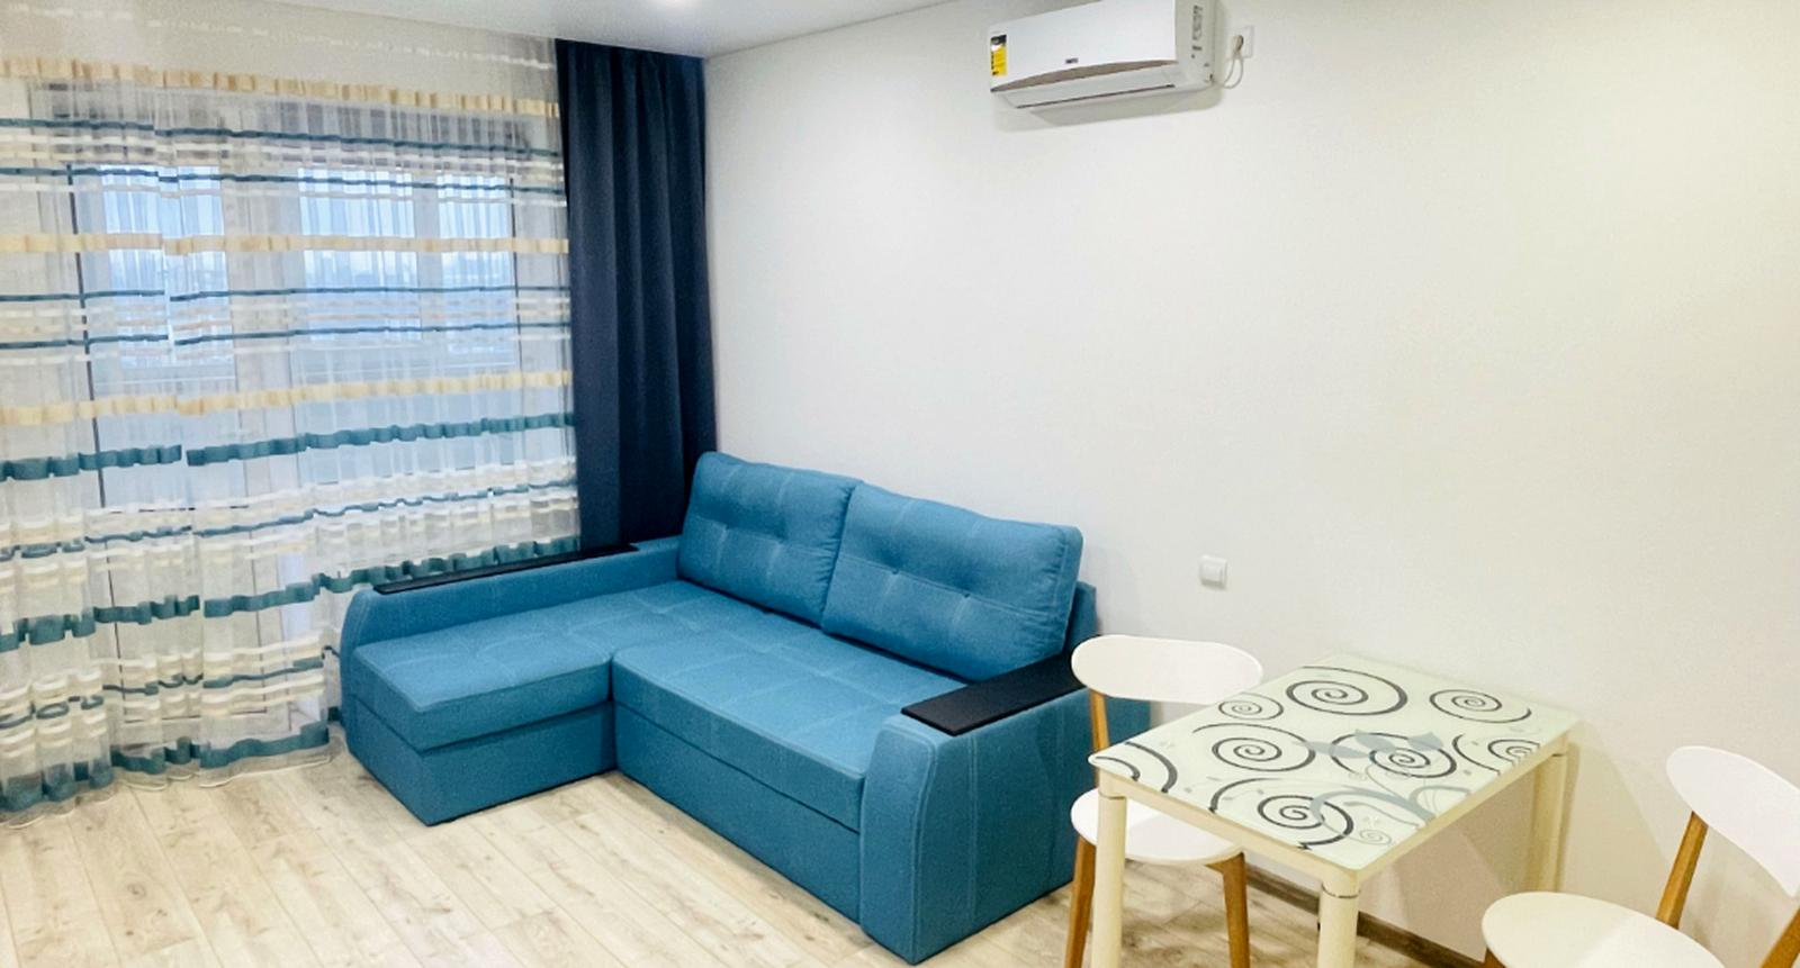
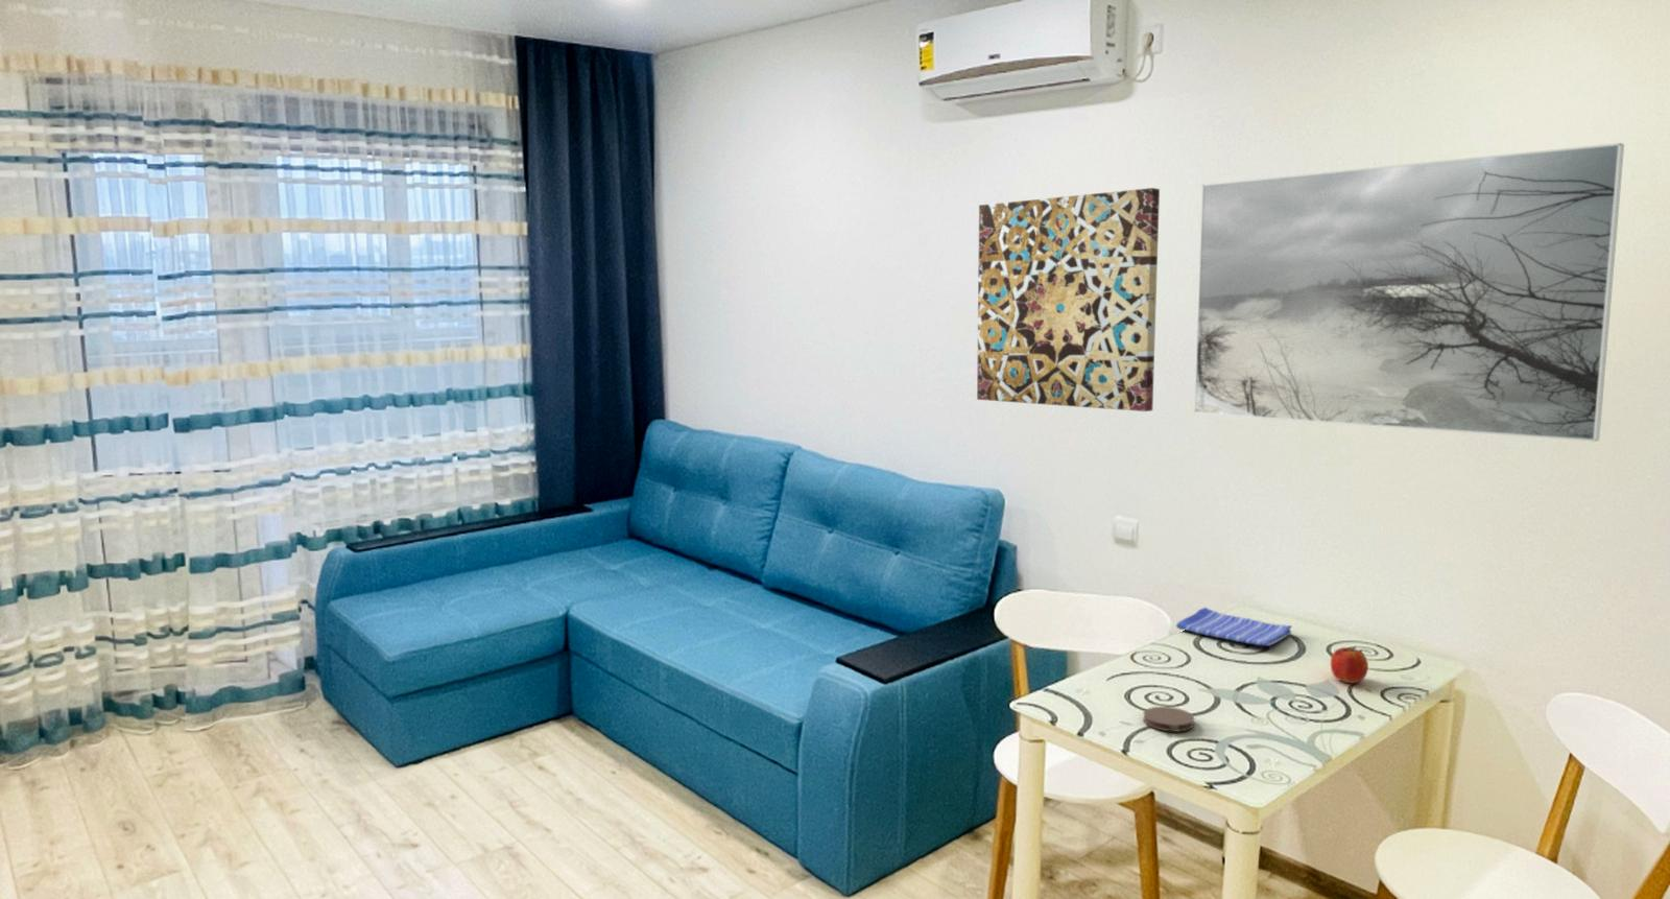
+ coaster (1168, 719)
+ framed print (1378, 298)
+ fruit (1349, 663)
+ dish towel (1233, 627)
+ wall art (1061, 302)
